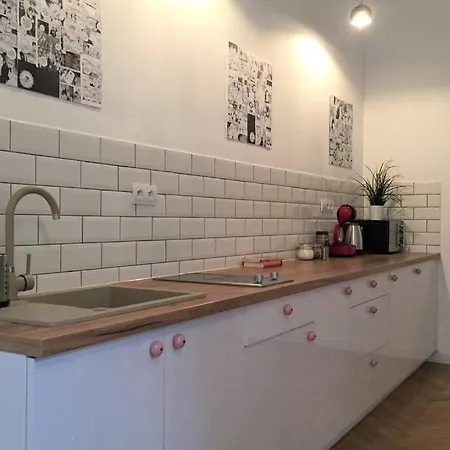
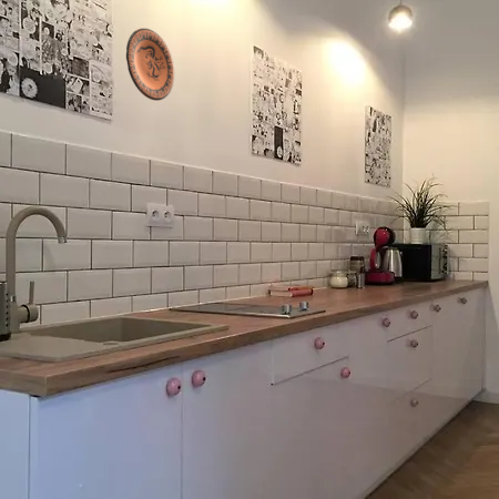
+ decorative plate (150, 64)
